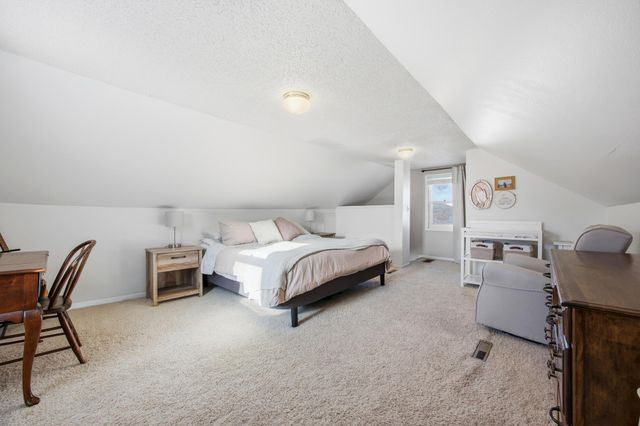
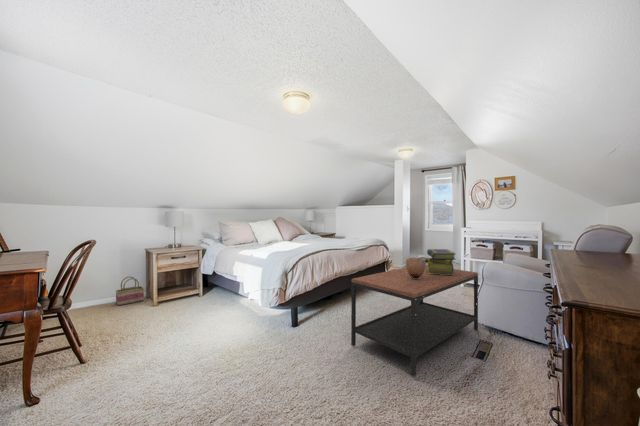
+ stack of books (441, 261)
+ basket (130, 289)
+ decorative bowl (415, 267)
+ coffee table (418, 306)
